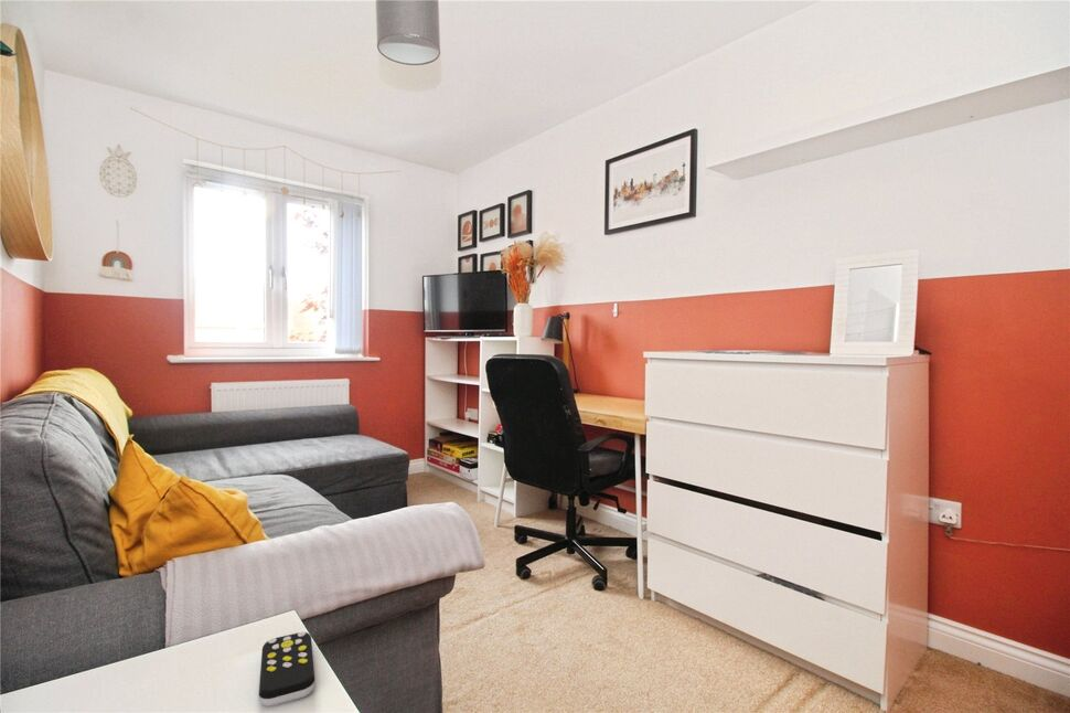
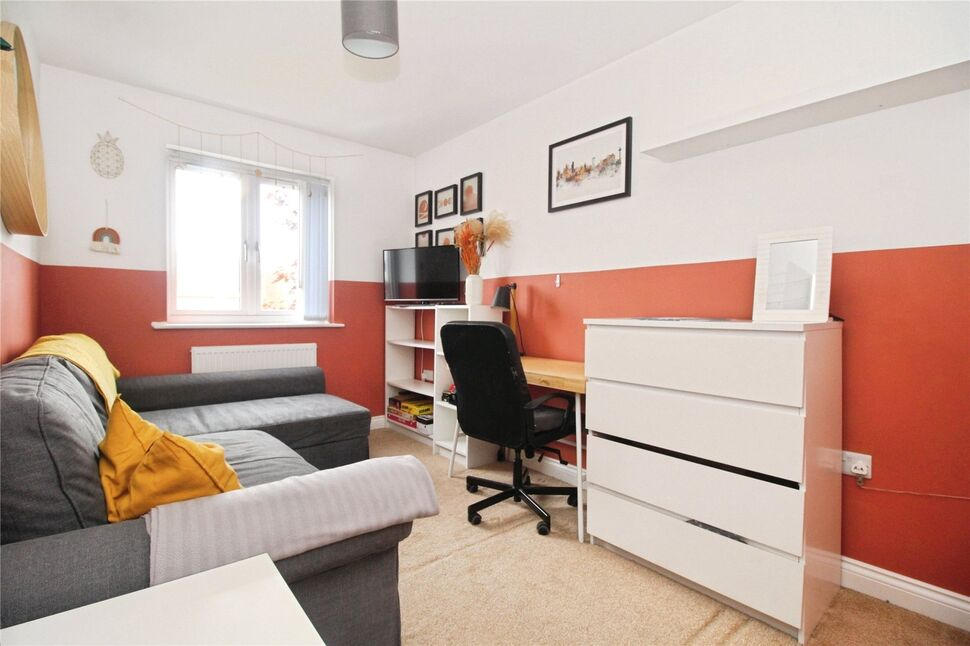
- remote control (287, 664)
